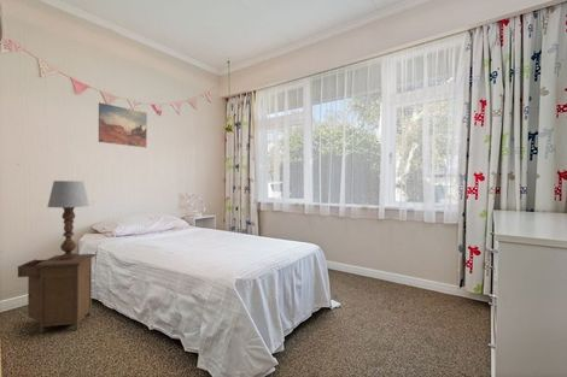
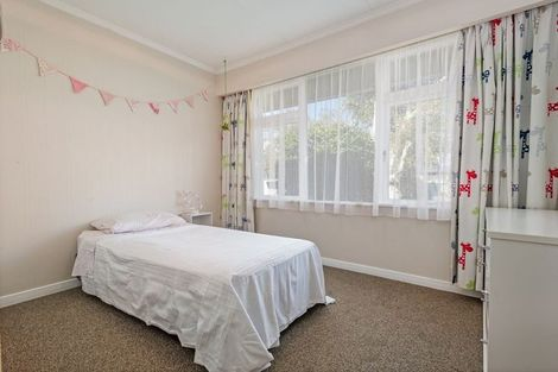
- table lamp (69, 219)
- nightstand (57, 291)
- wall art (123, 126)
